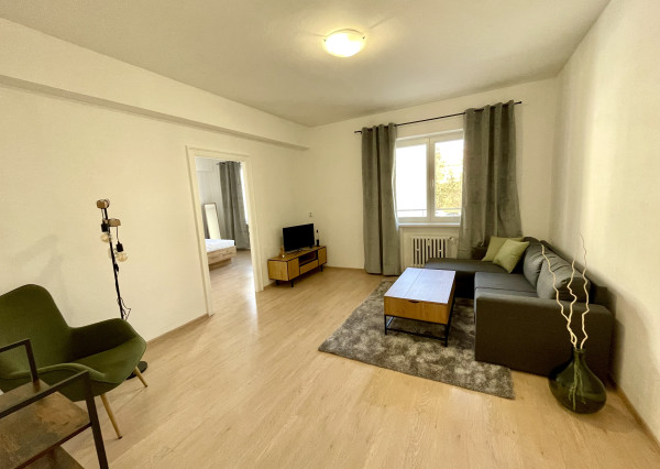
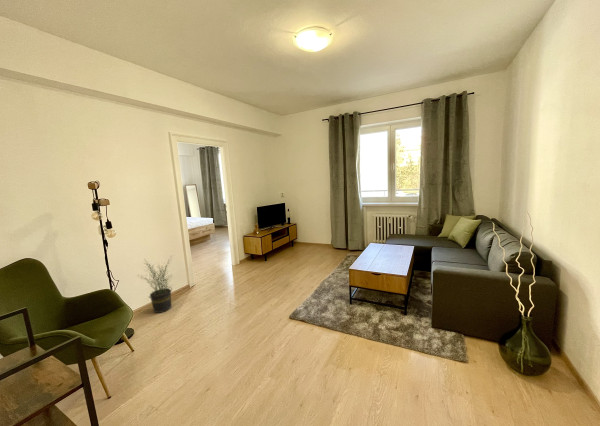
+ potted plant (157, 283)
